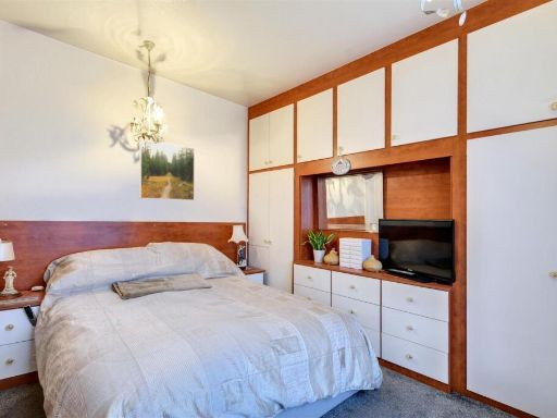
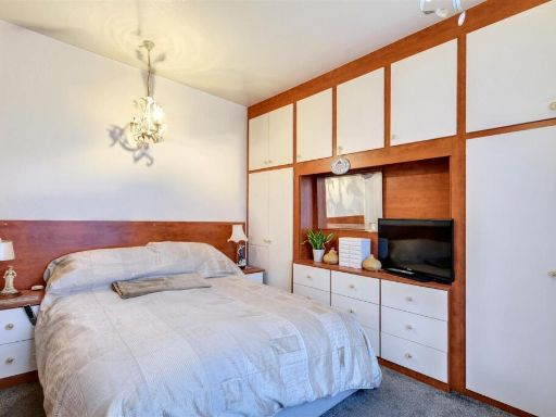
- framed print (168, 172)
